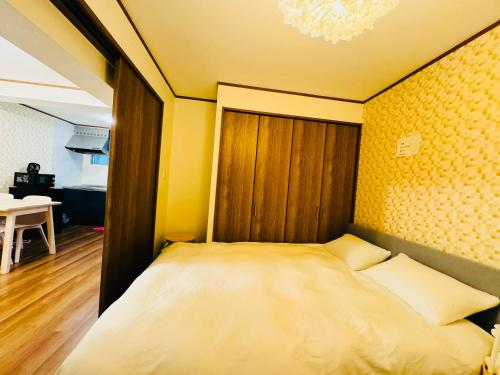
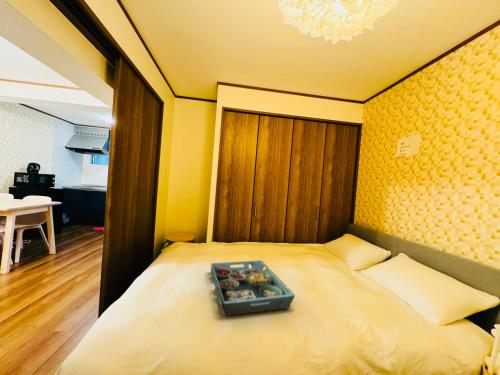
+ serving tray (247, 282)
